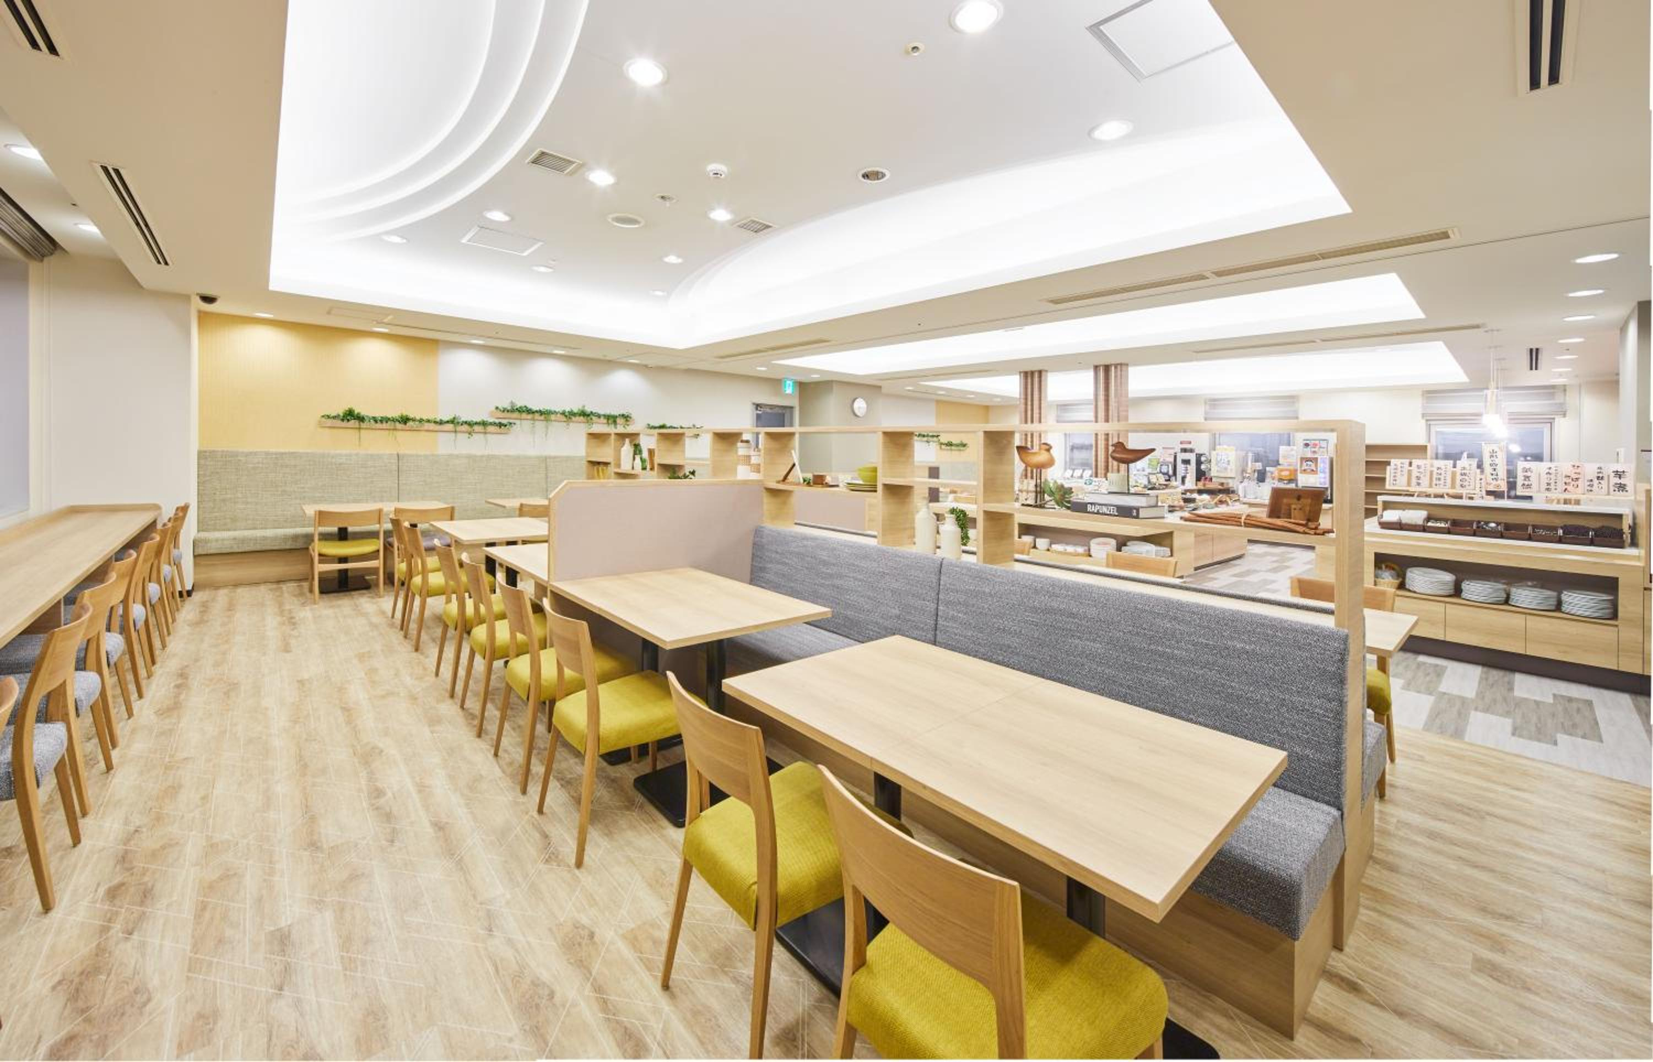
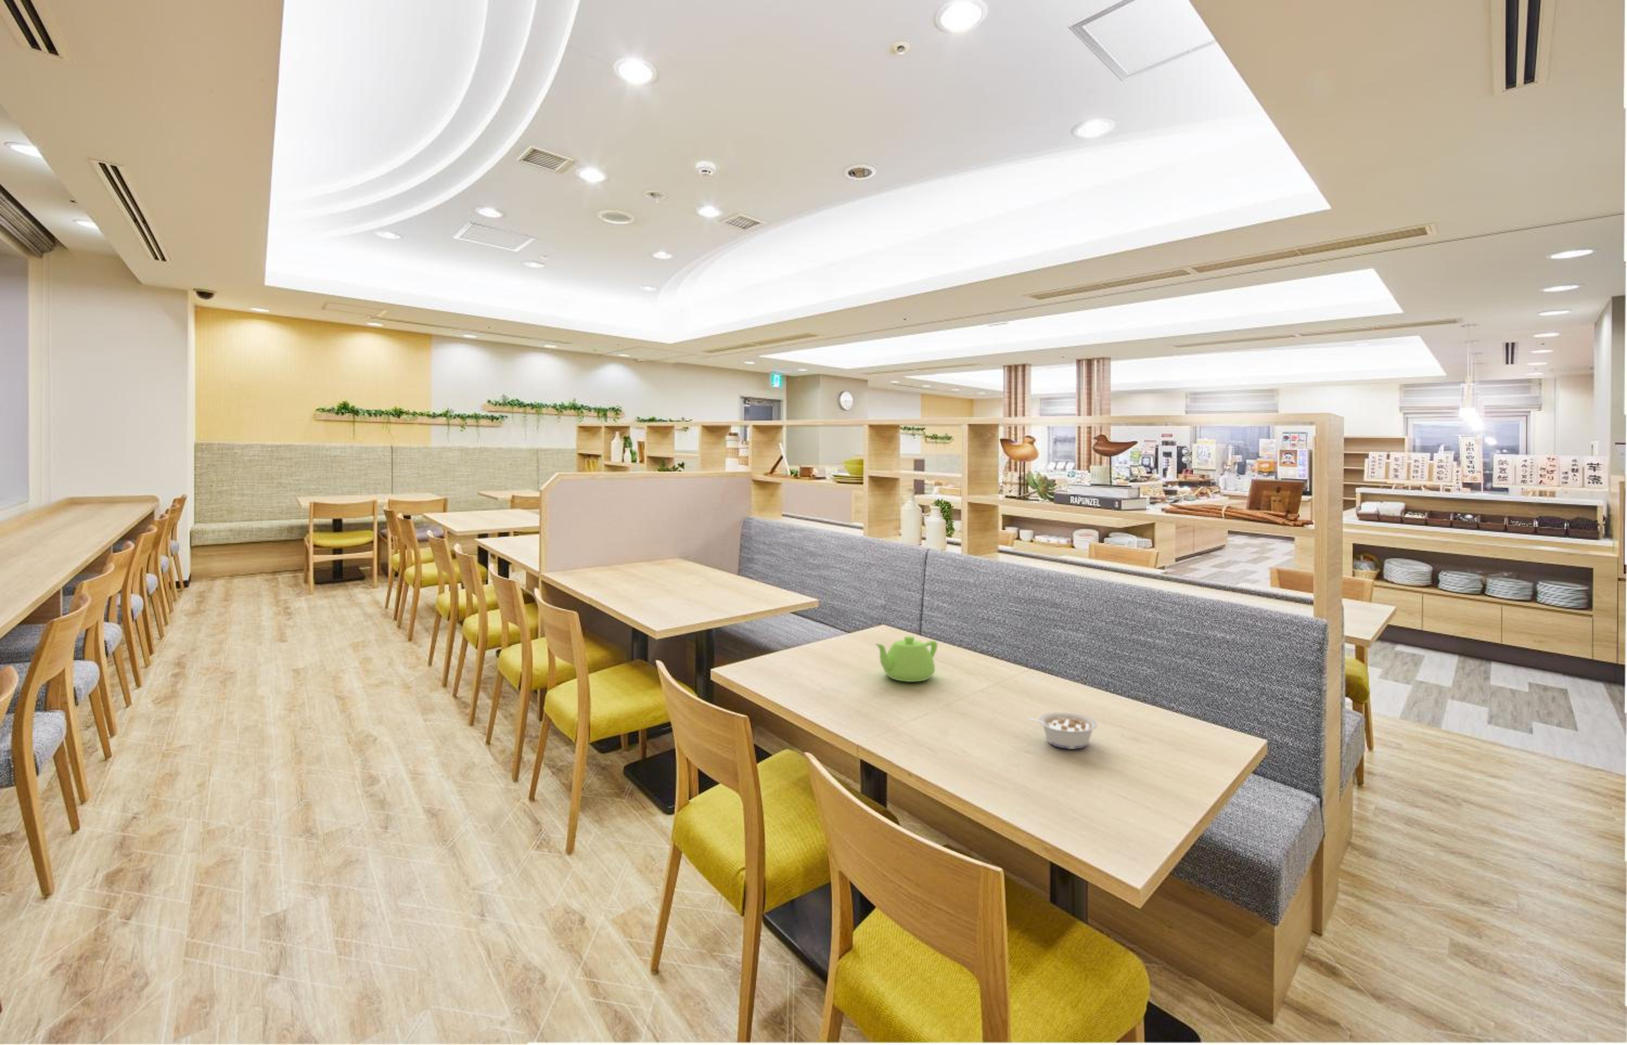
+ legume (1066, 730)
+ teapot (906, 656)
